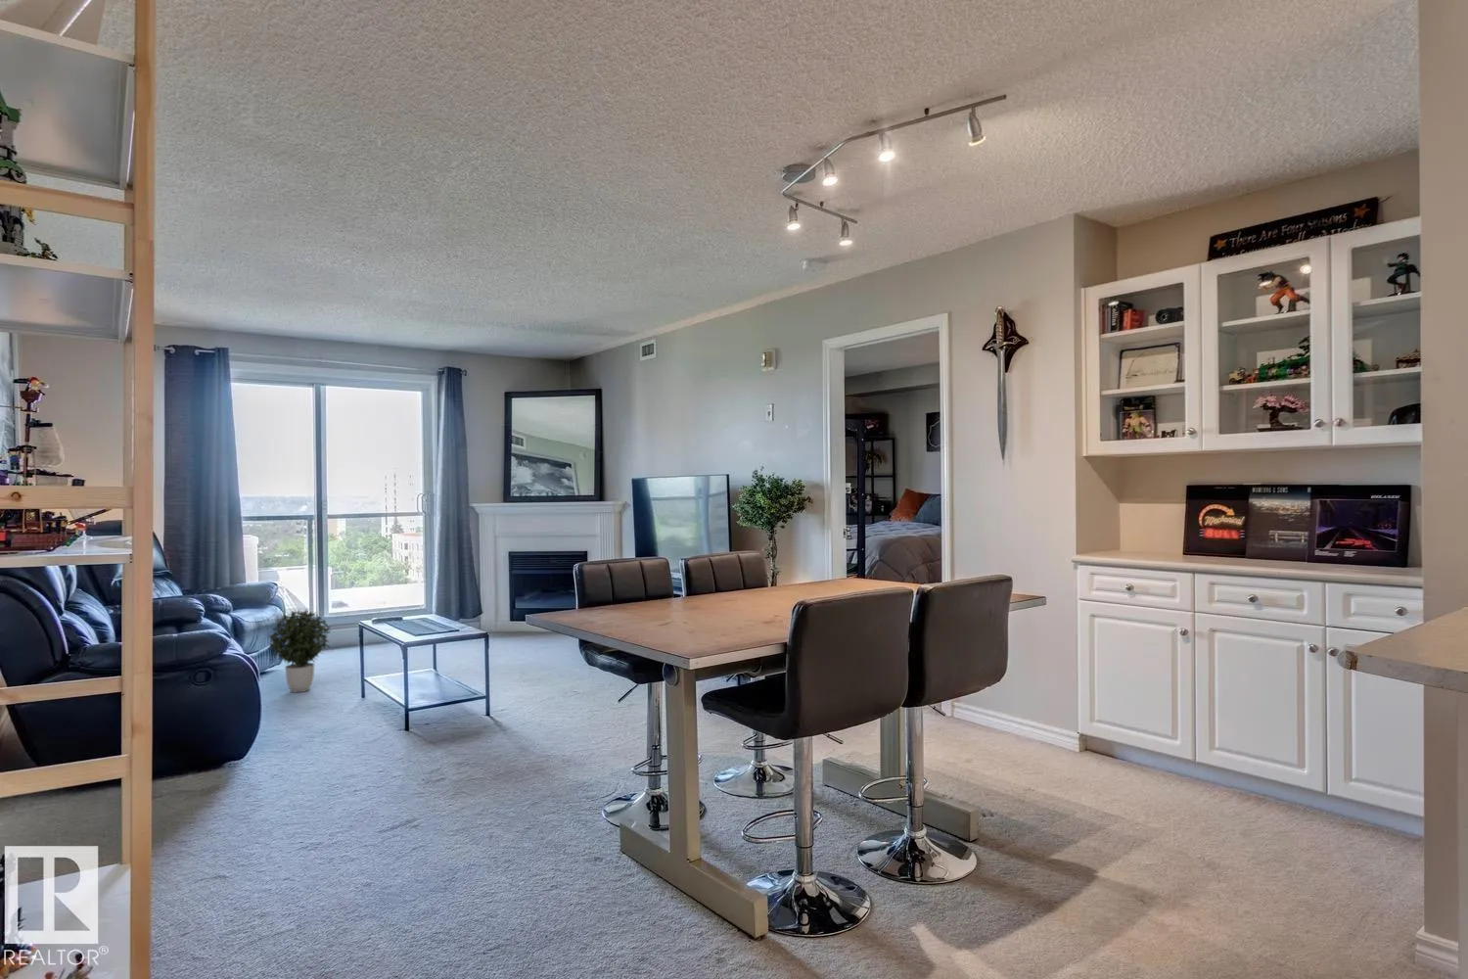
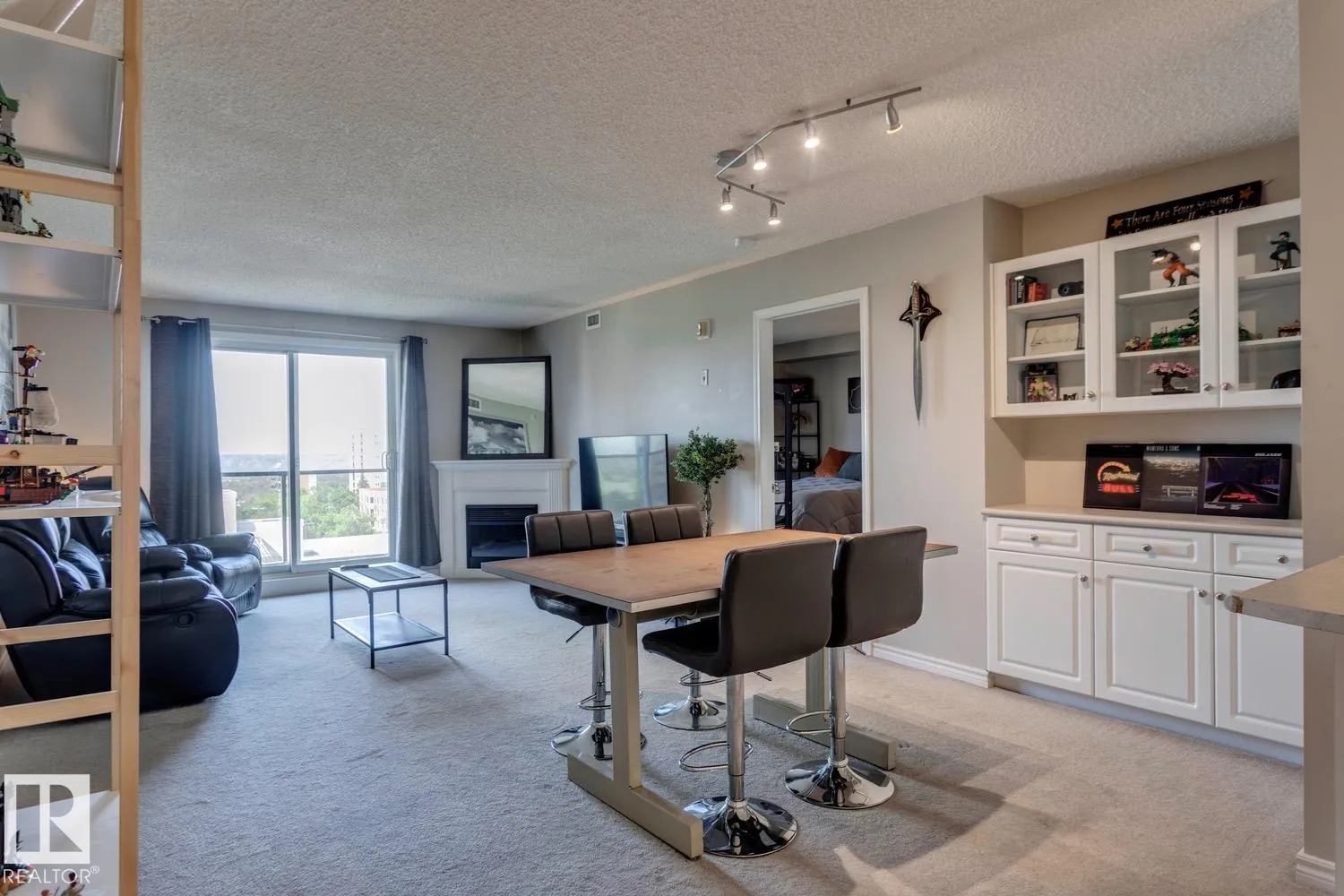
- potted plant (300, 649)
